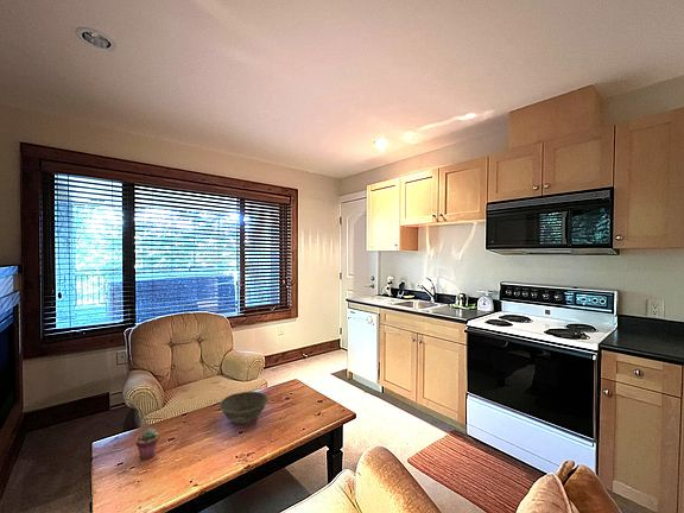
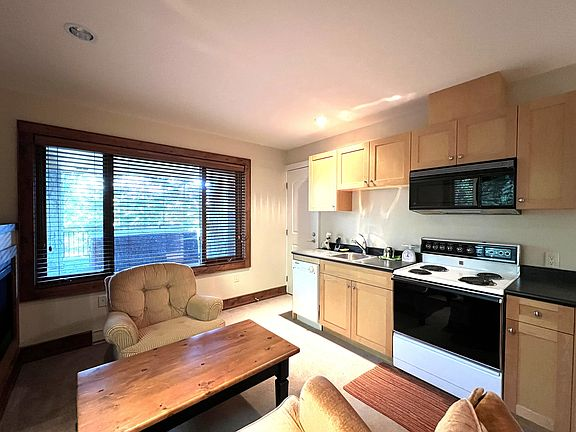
- potted succulent (147, 442)
- bowl (243, 410)
